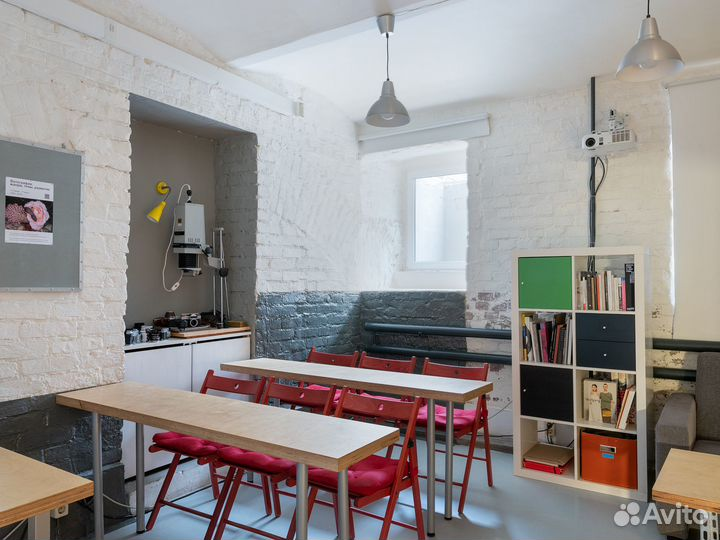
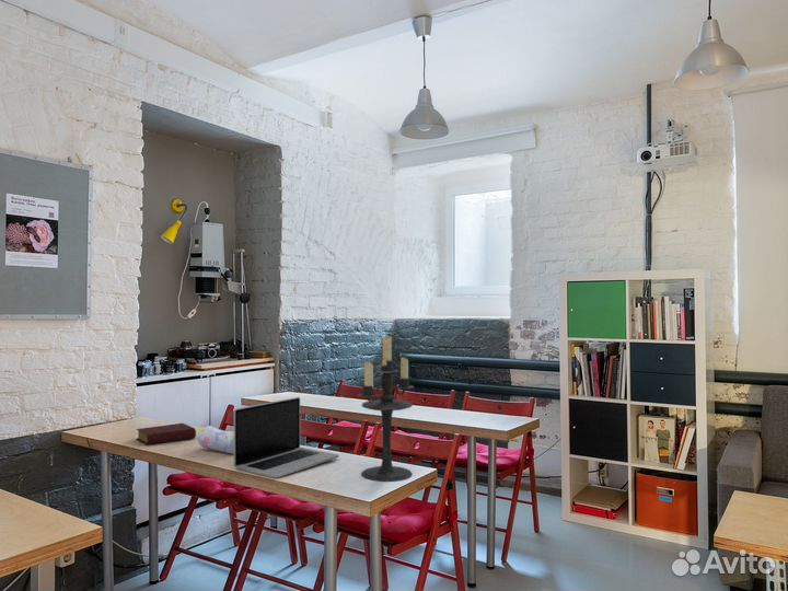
+ candle holder (386, 405)
+ laptop (288, 434)
+ pencil case (221, 439)
+ book (165, 433)
